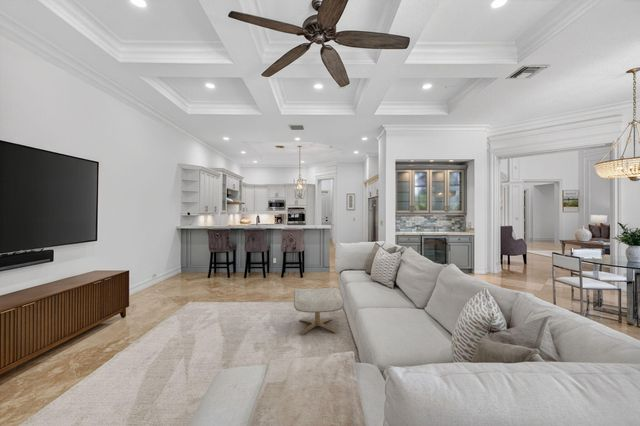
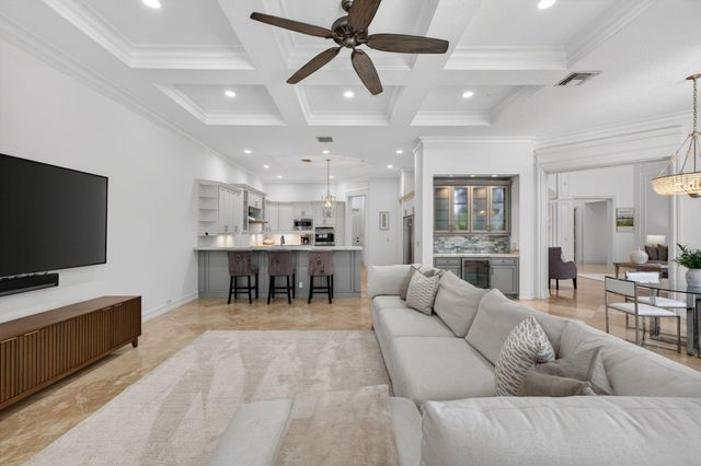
- ottoman (317, 308)
